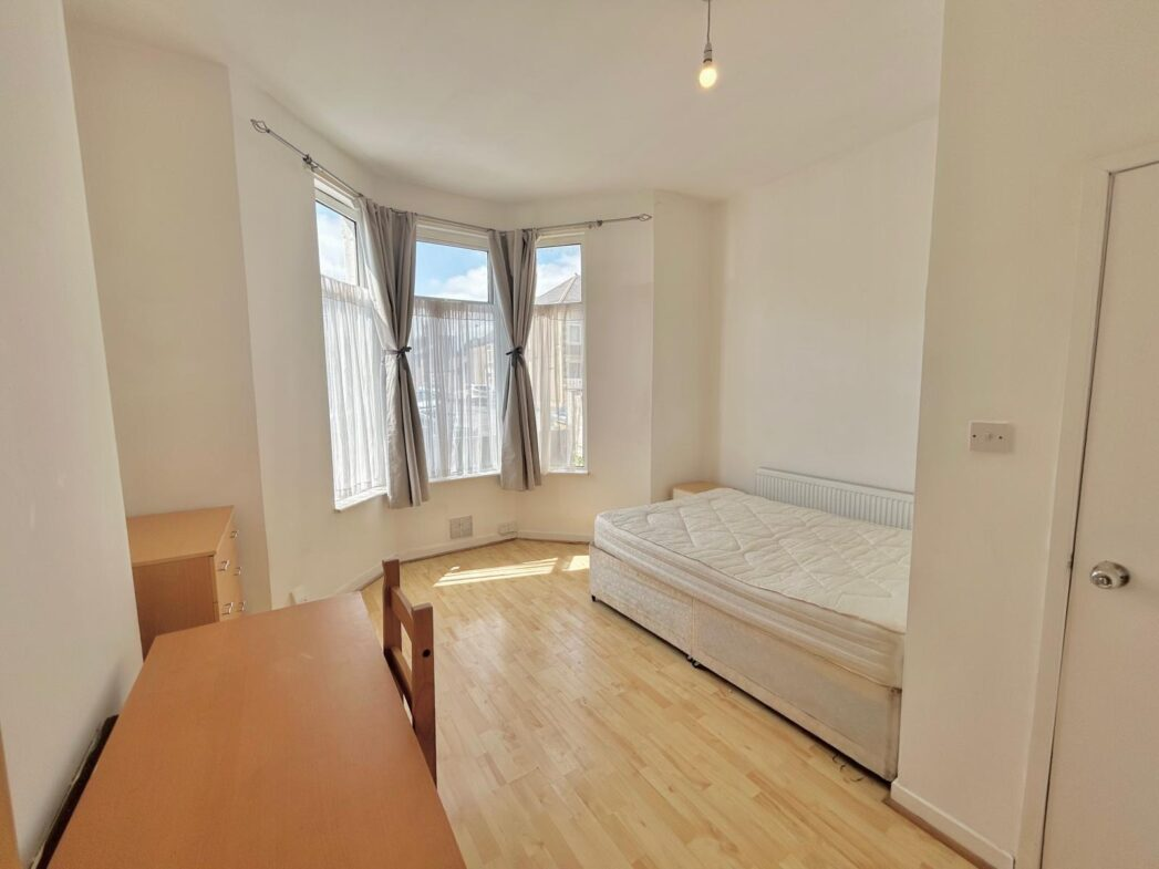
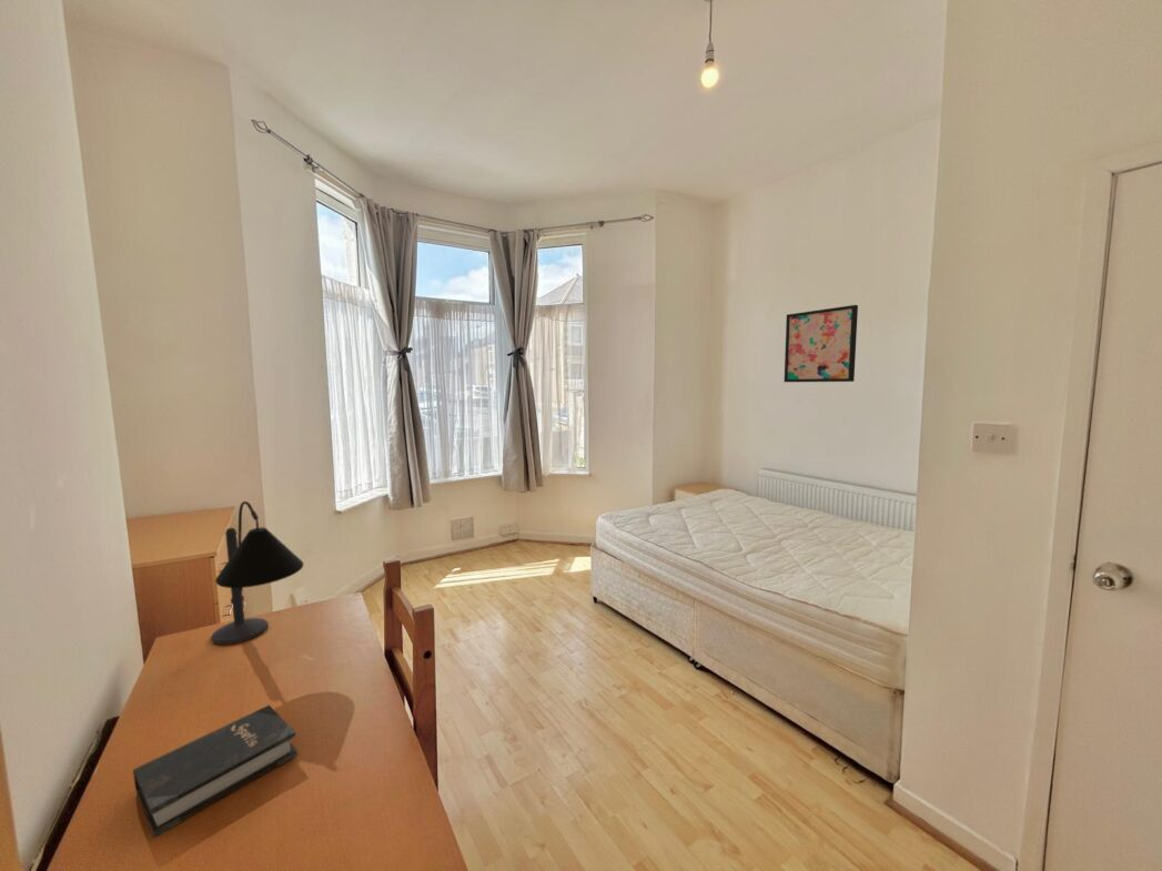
+ wall art (818, 346)
+ desk lamp (249, 574)
+ hardback book (219, 760)
